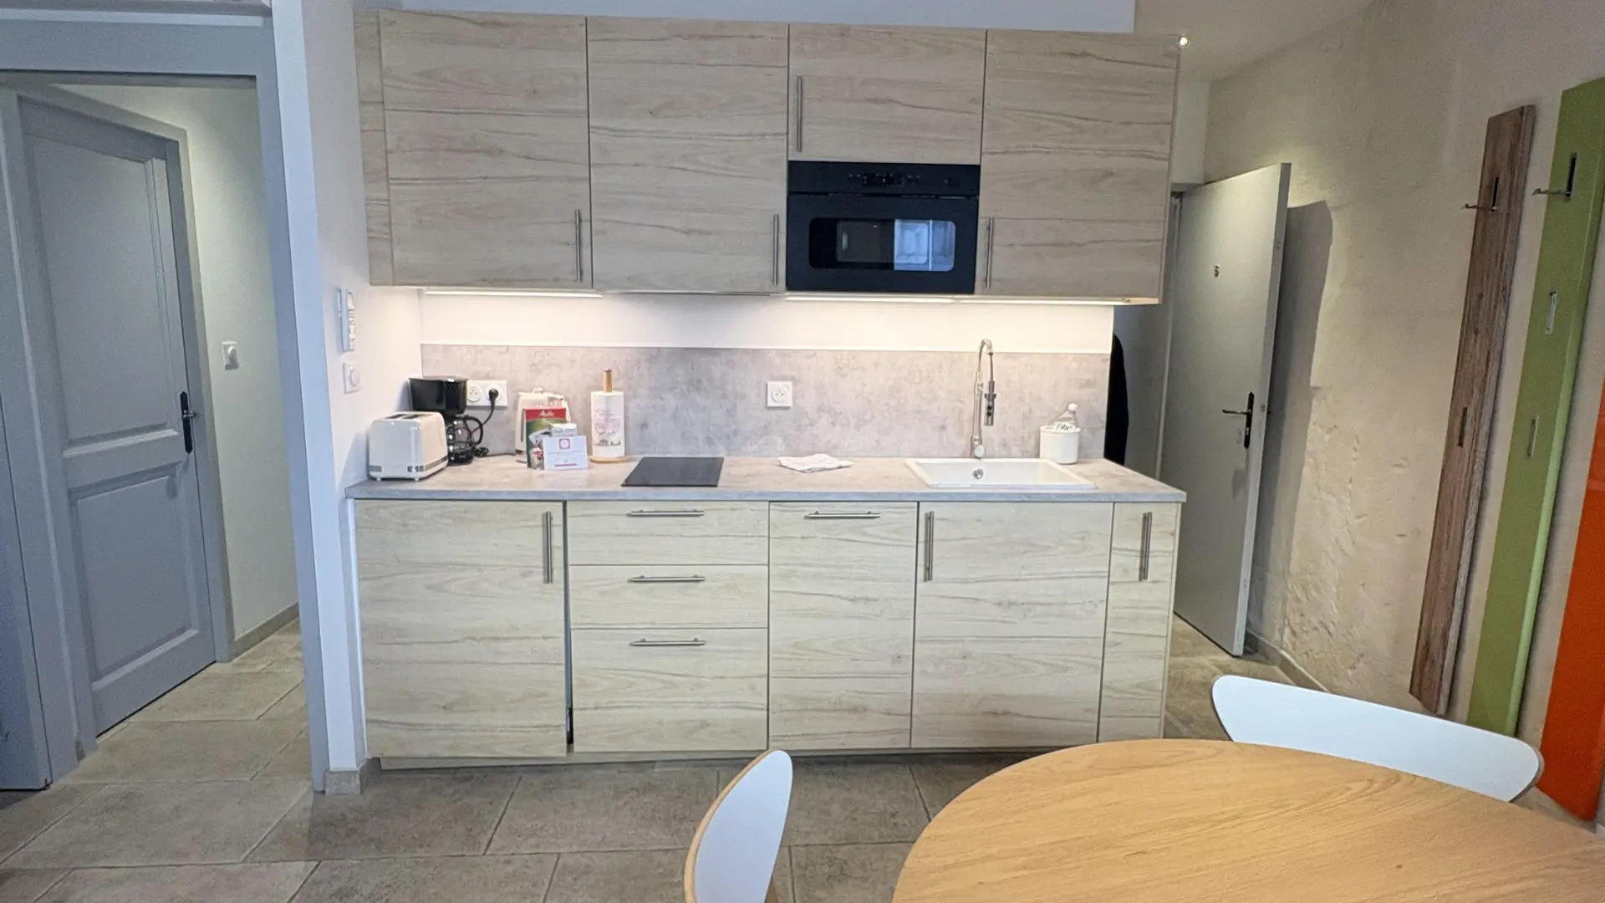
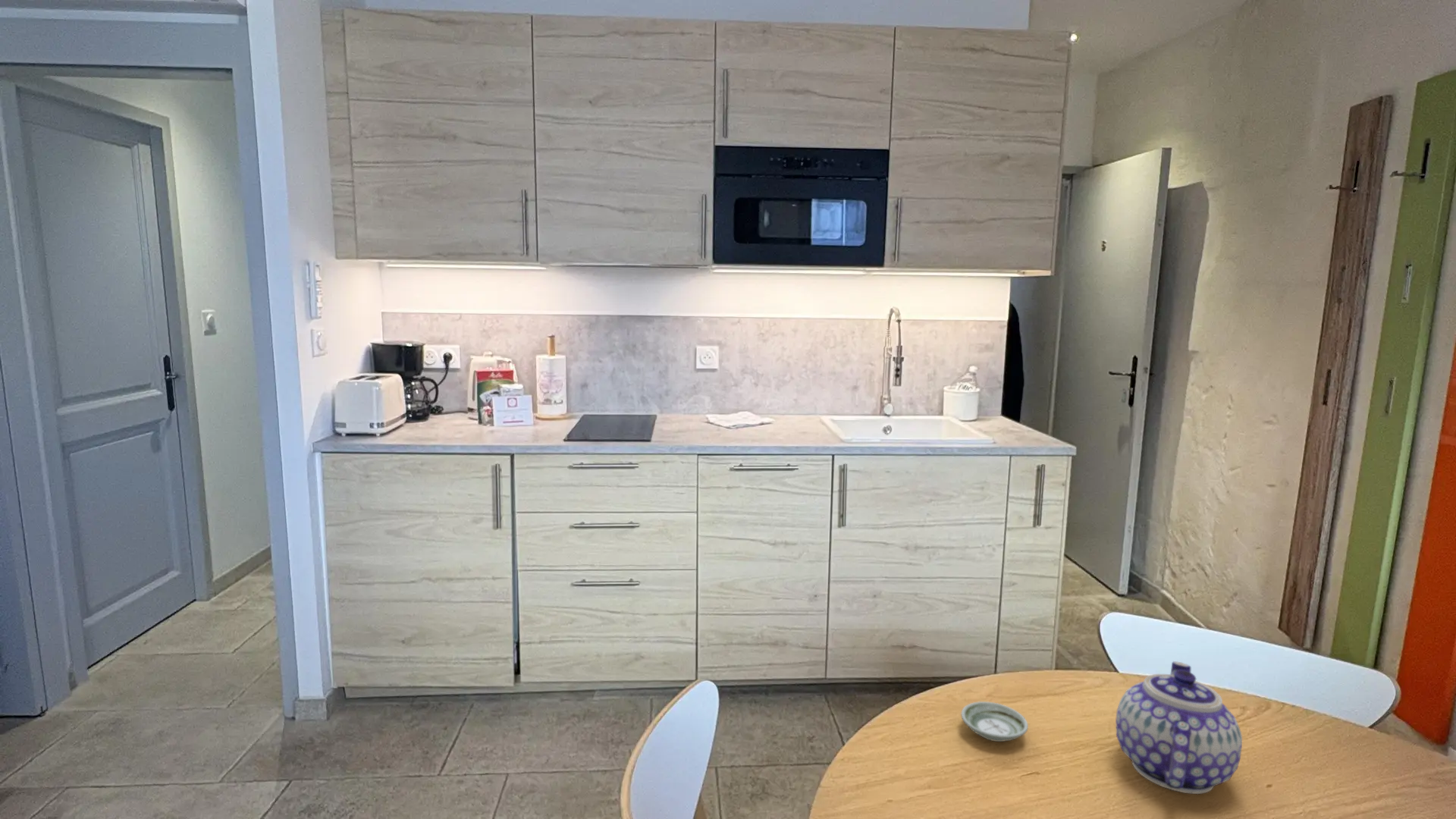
+ teapot (1177, 721)
+ saucer (993, 725)
